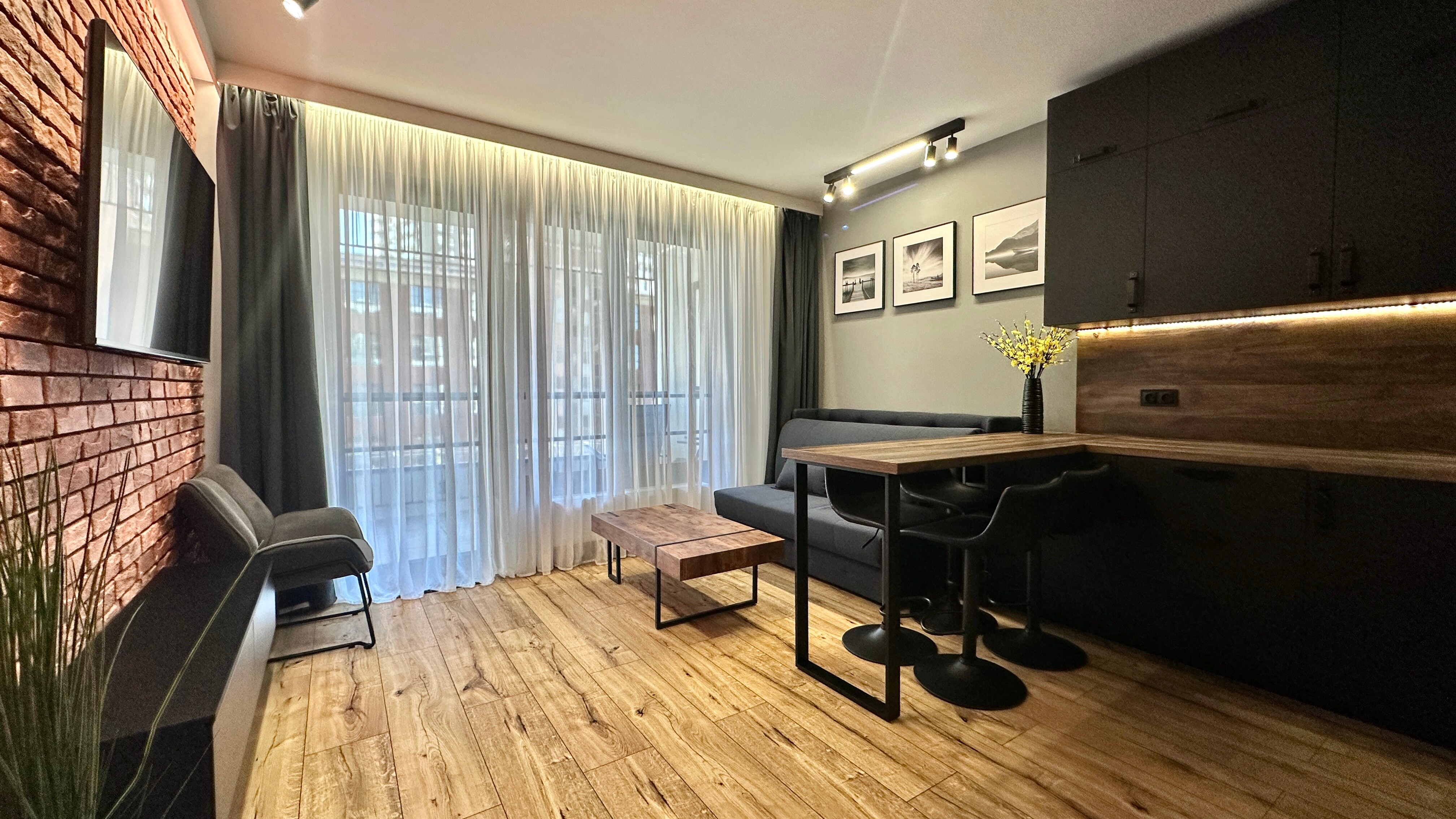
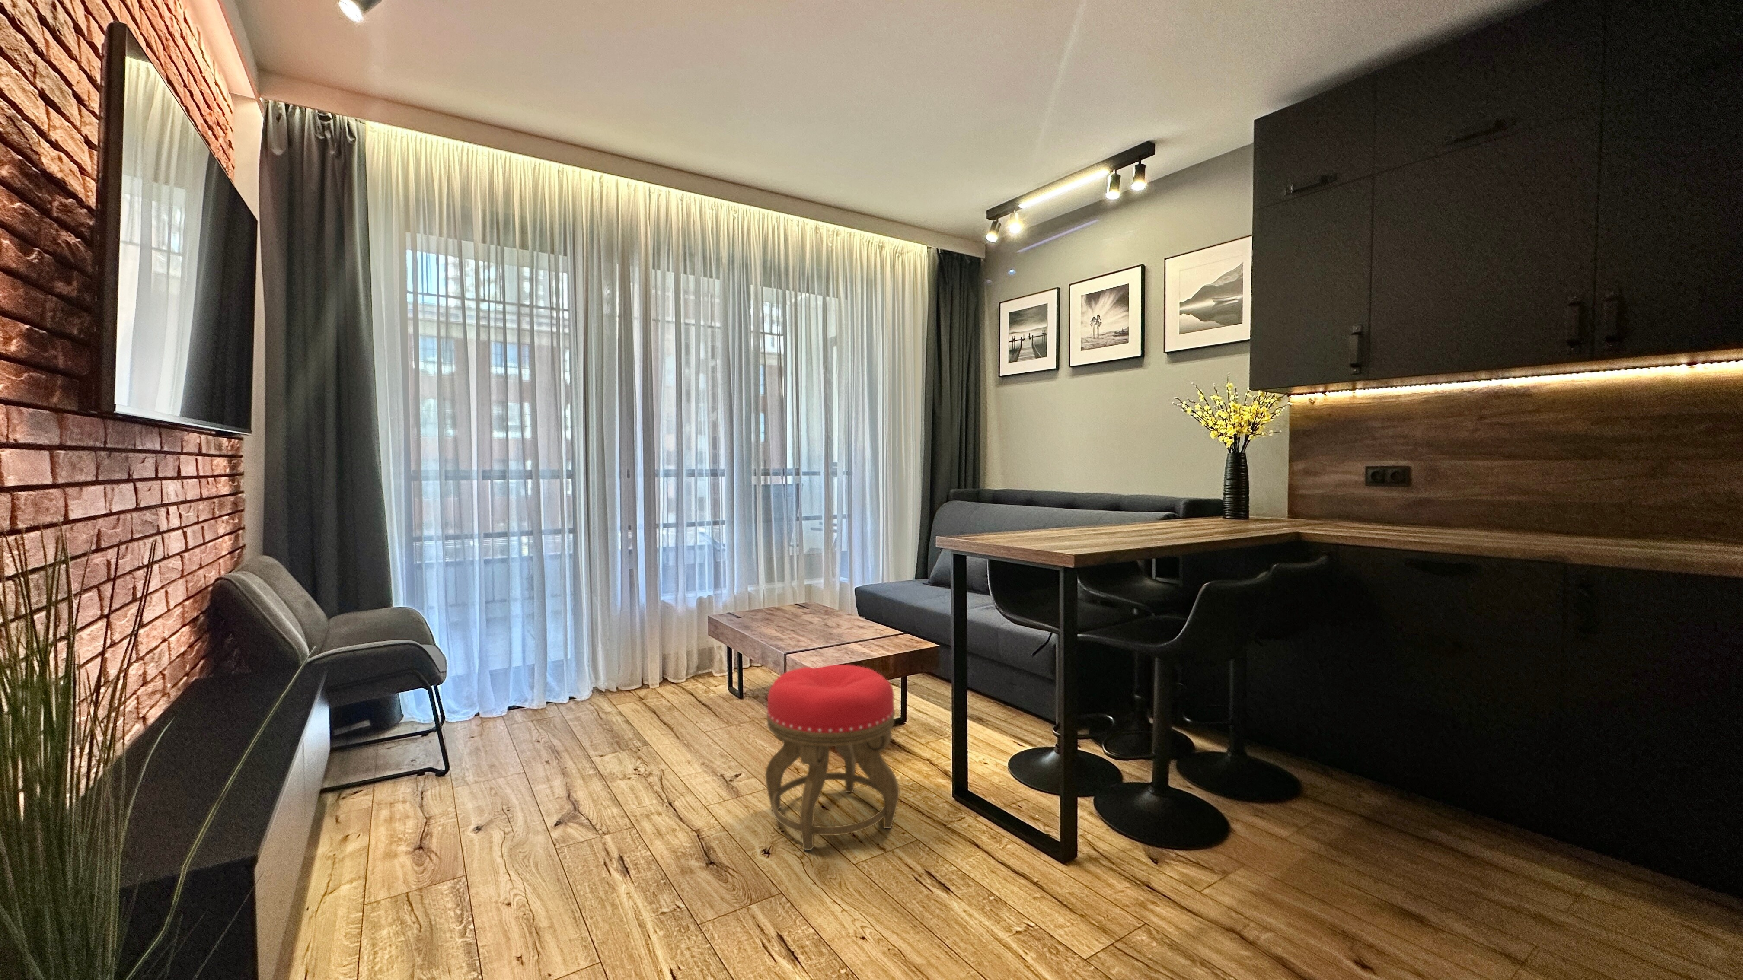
+ stool (831, 745)
